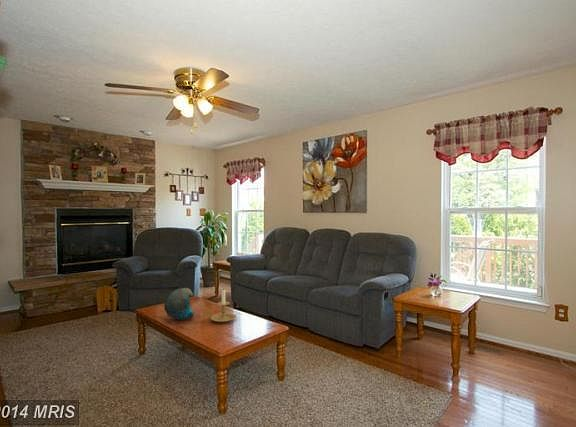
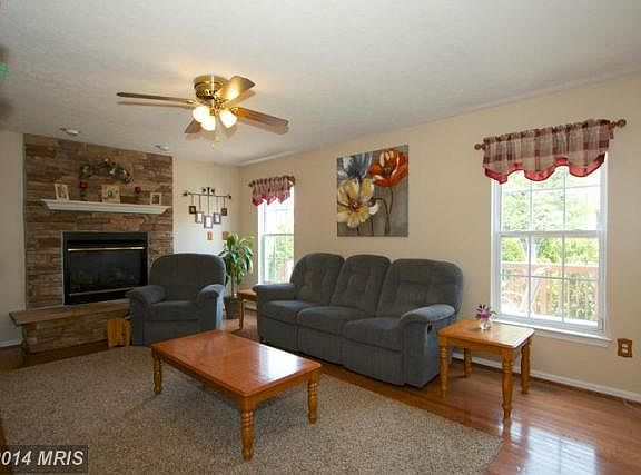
- decorative bowl (180, 303)
- candle holder (223, 304)
